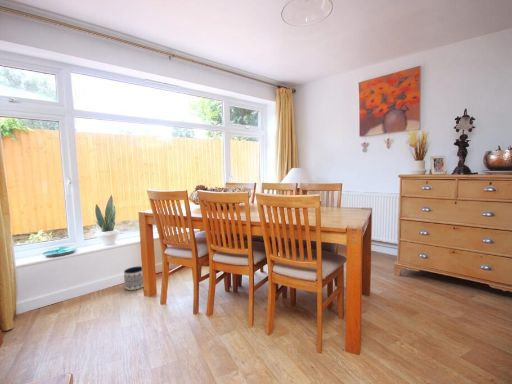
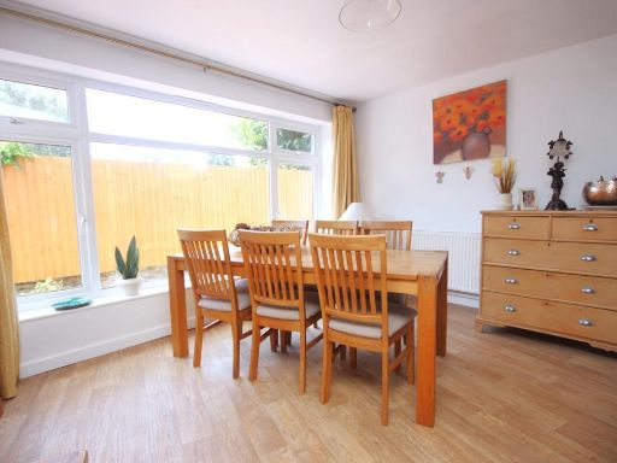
- planter (134, 277)
